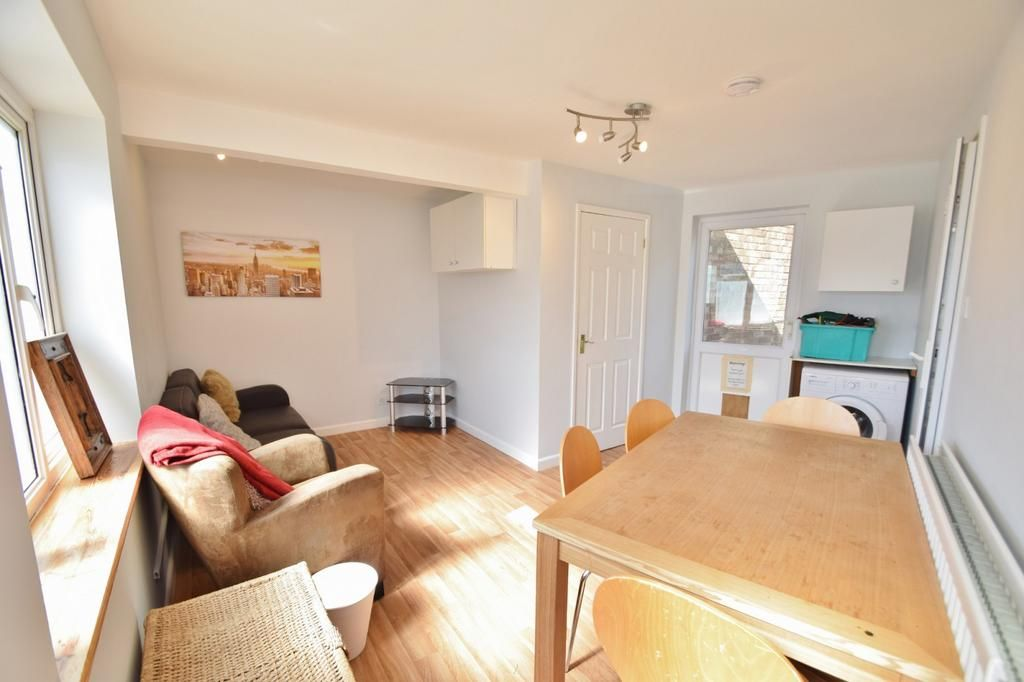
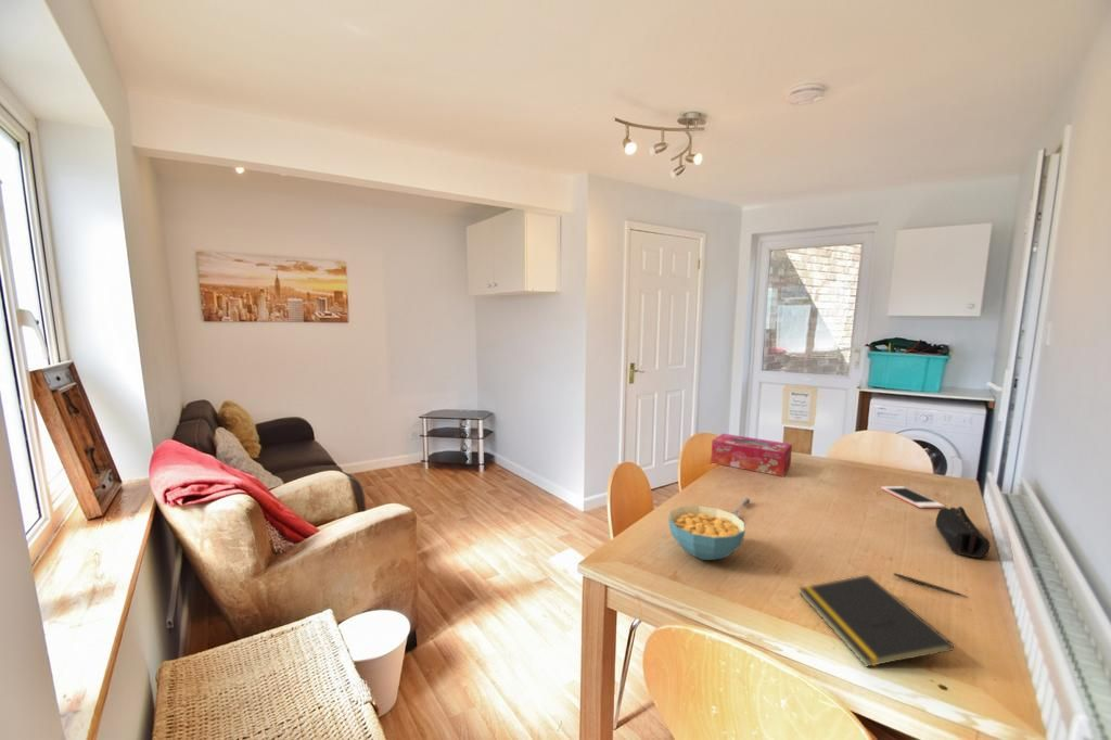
+ cell phone (910, 496)
+ pen (929, 585)
+ pencil case (961, 524)
+ soupspoon (738, 509)
+ cereal bowl (705, 537)
+ notepad (867, 615)
+ tissue box (751, 452)
